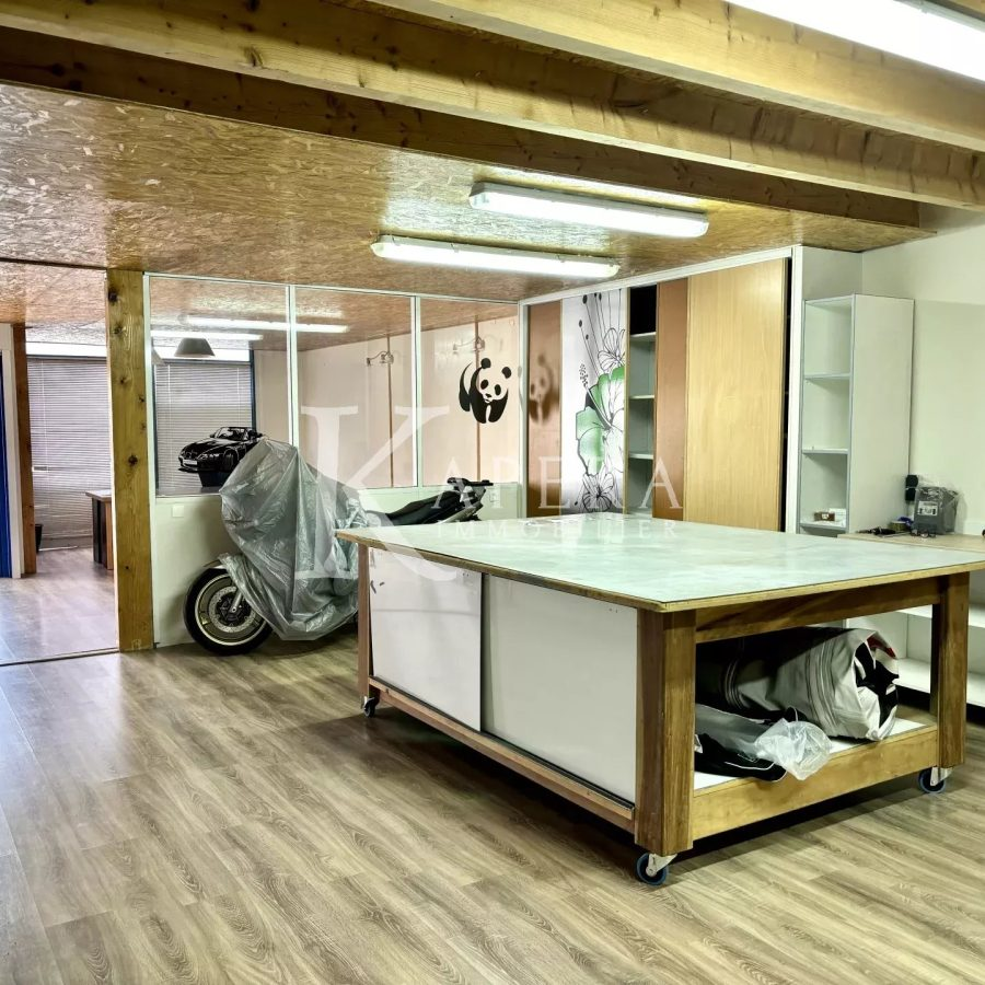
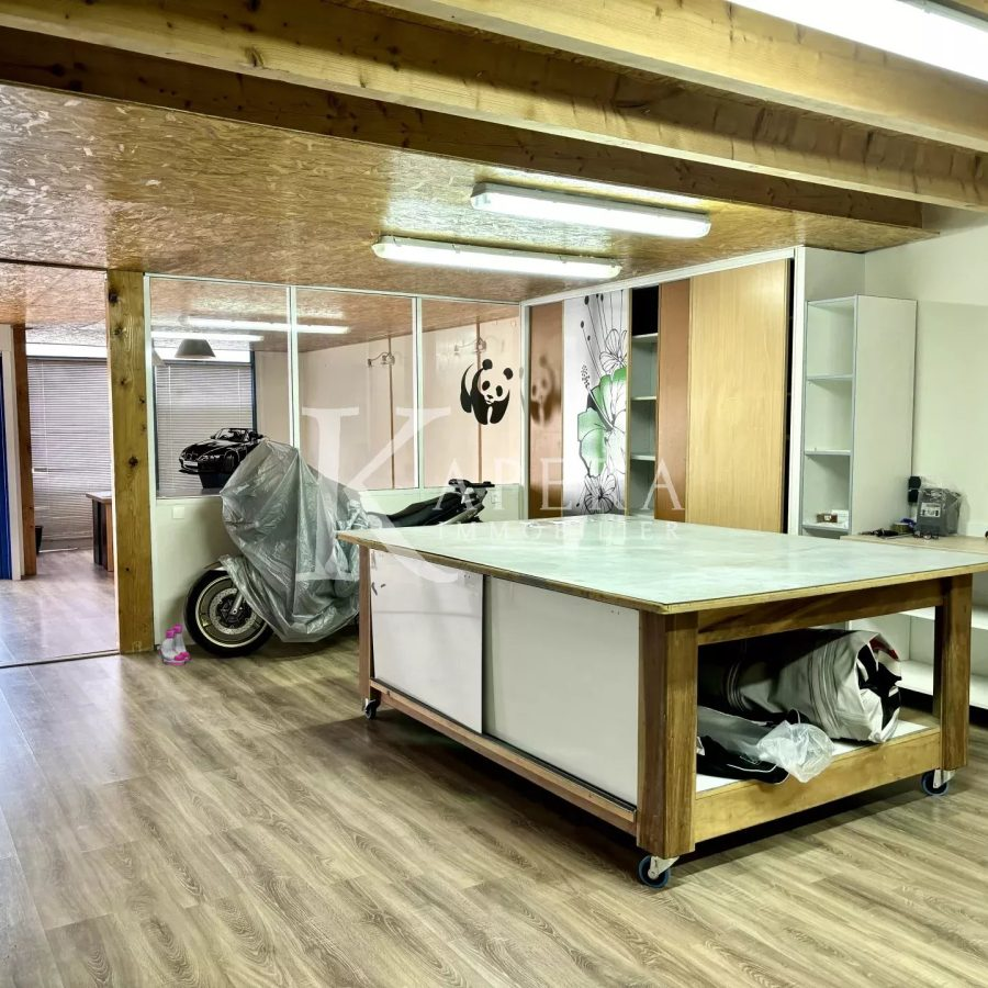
+ boots (175, 643)
